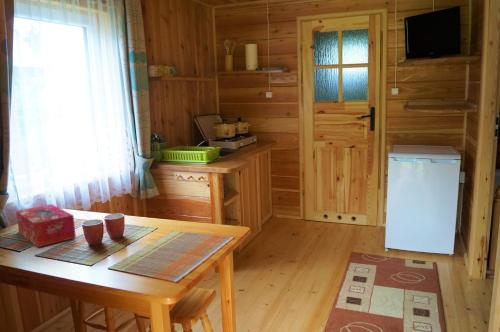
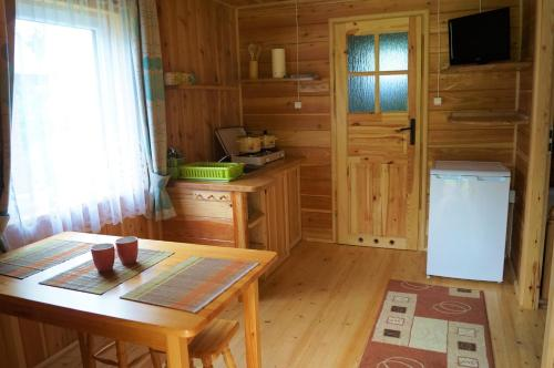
- tissue box (45, 224)
